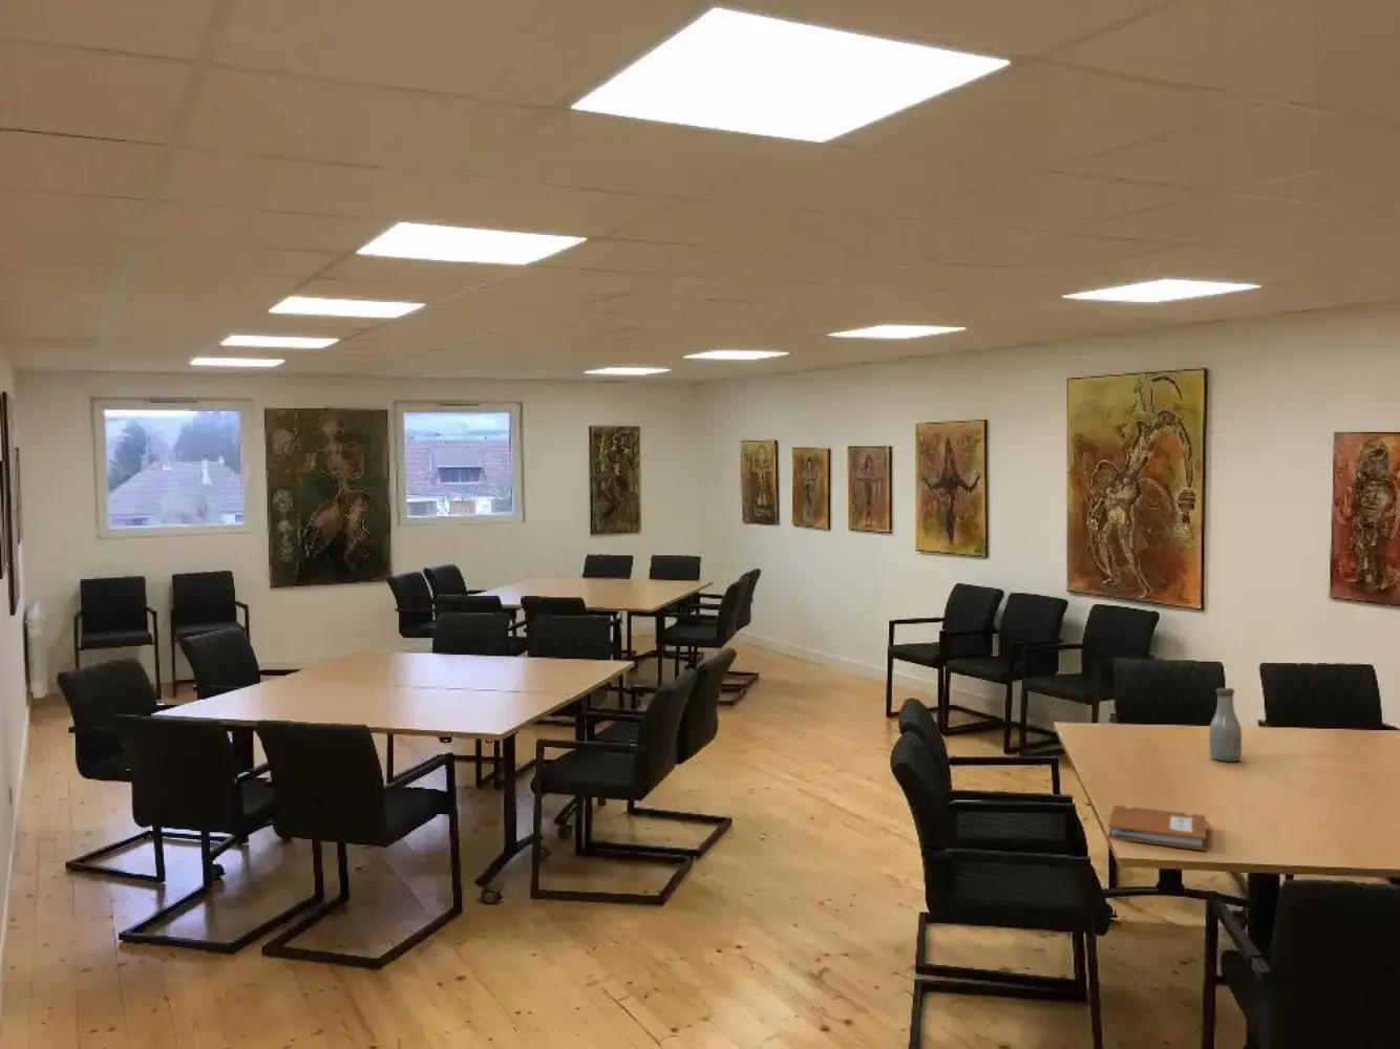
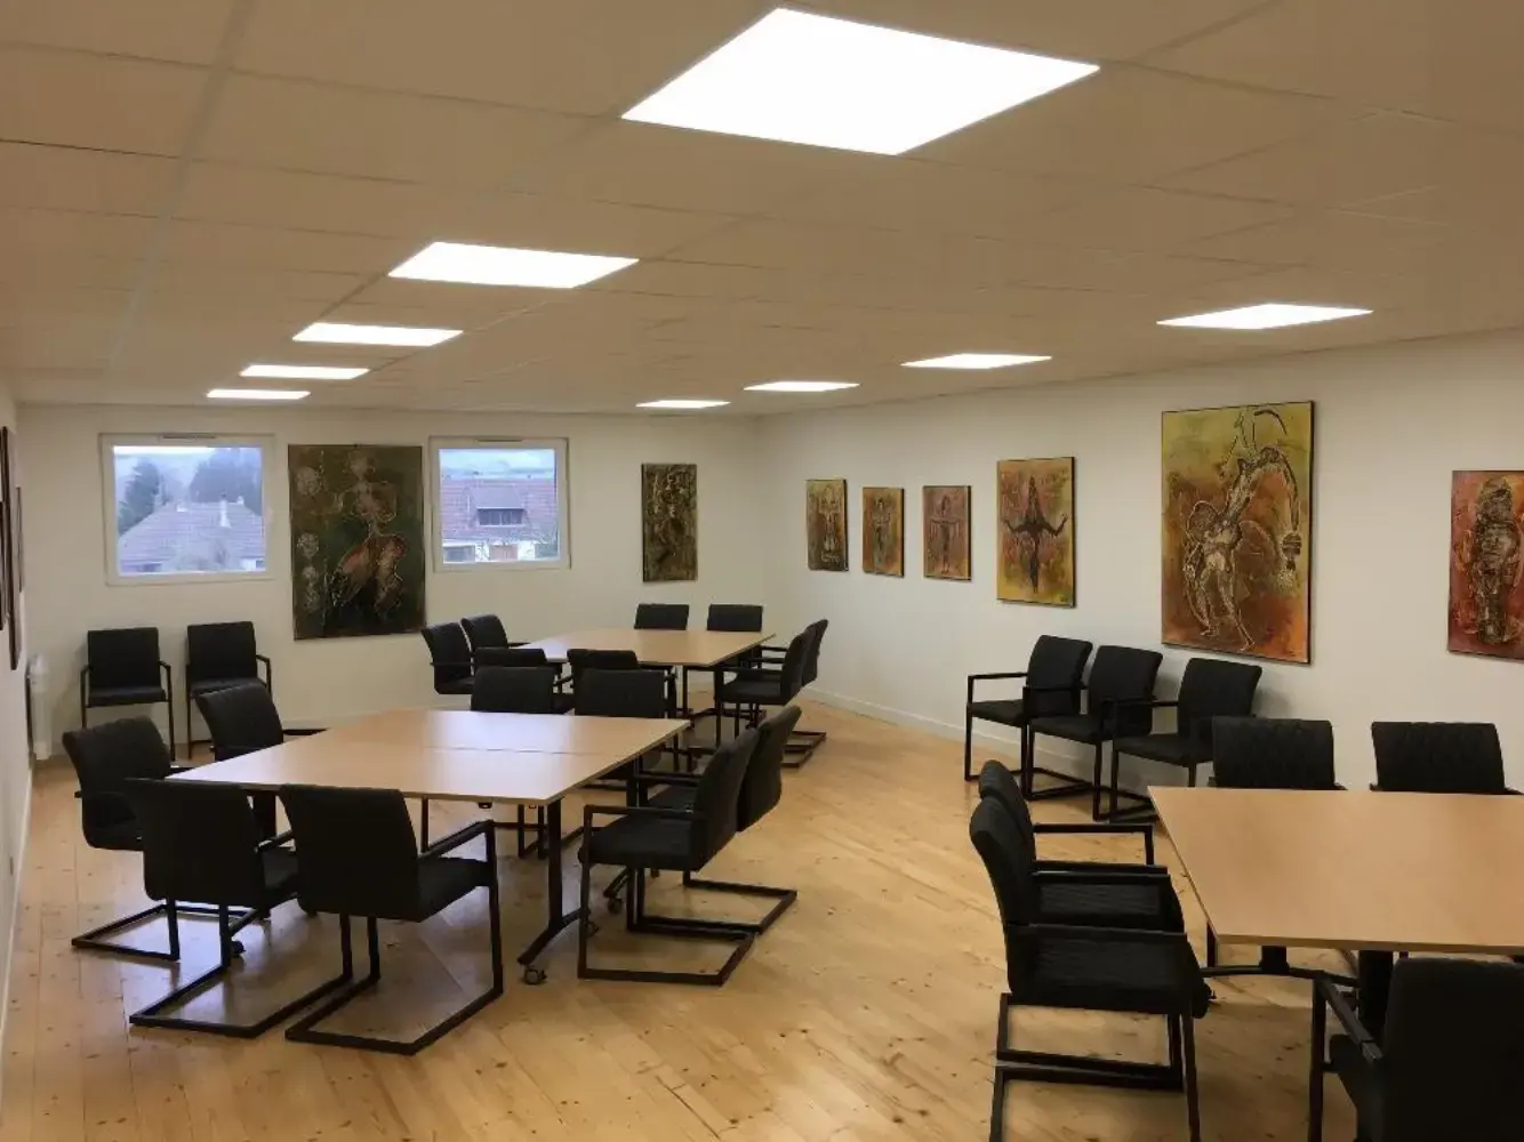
- notebook (1160, 825)
- bottle (1225, 724)
